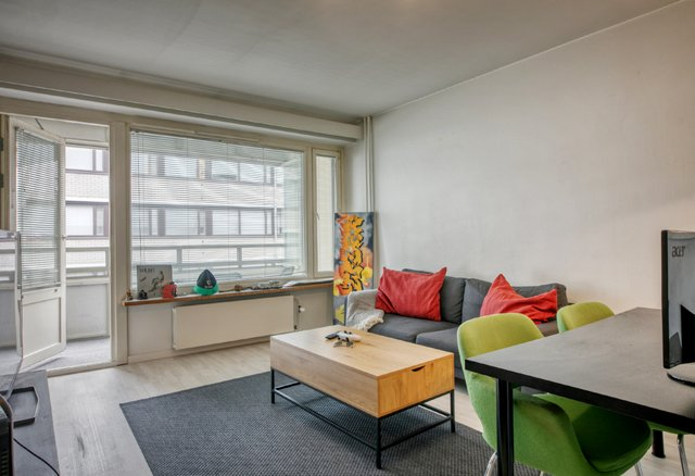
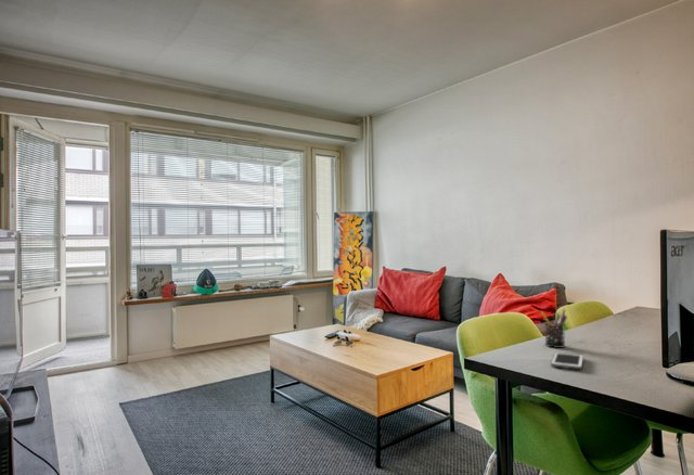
+ cell phone (567, 360)
+ pen holder (555, 326)
